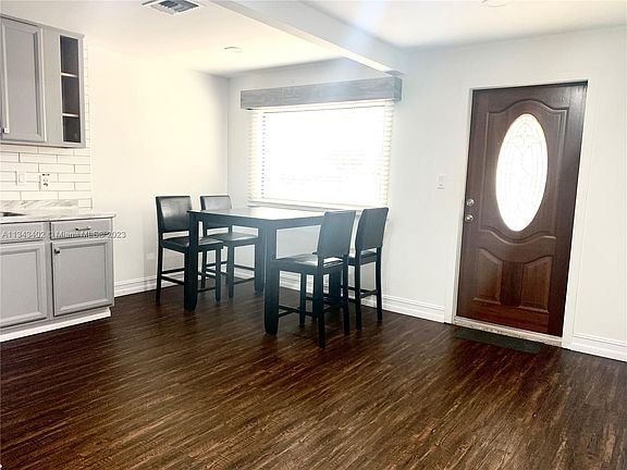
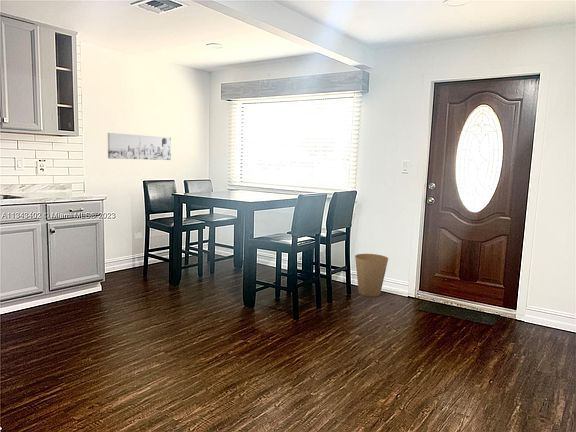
+ wall art (141, 147)
+ trash can (370, 275)
